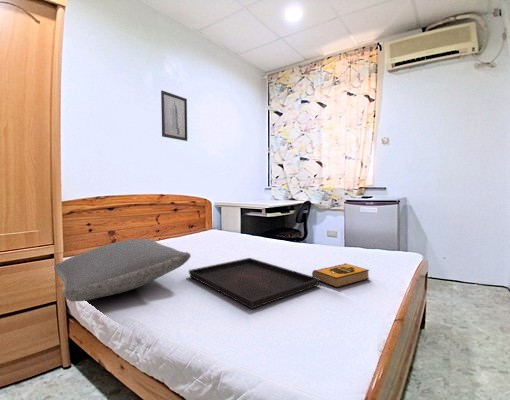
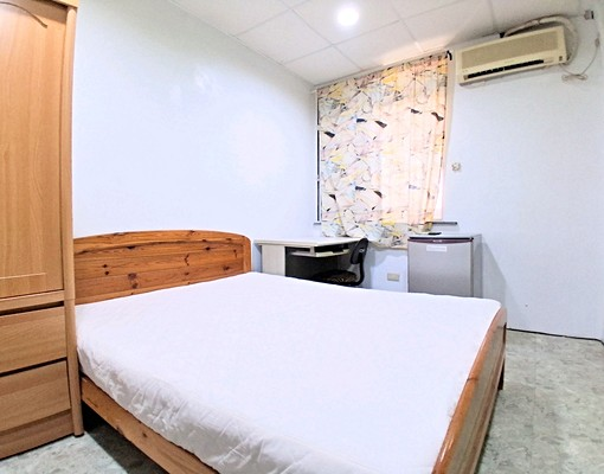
- serving tray (250, 277)
- hardback book (340, 274)
- wall art (174, 116)
- pillow (121, 264)
